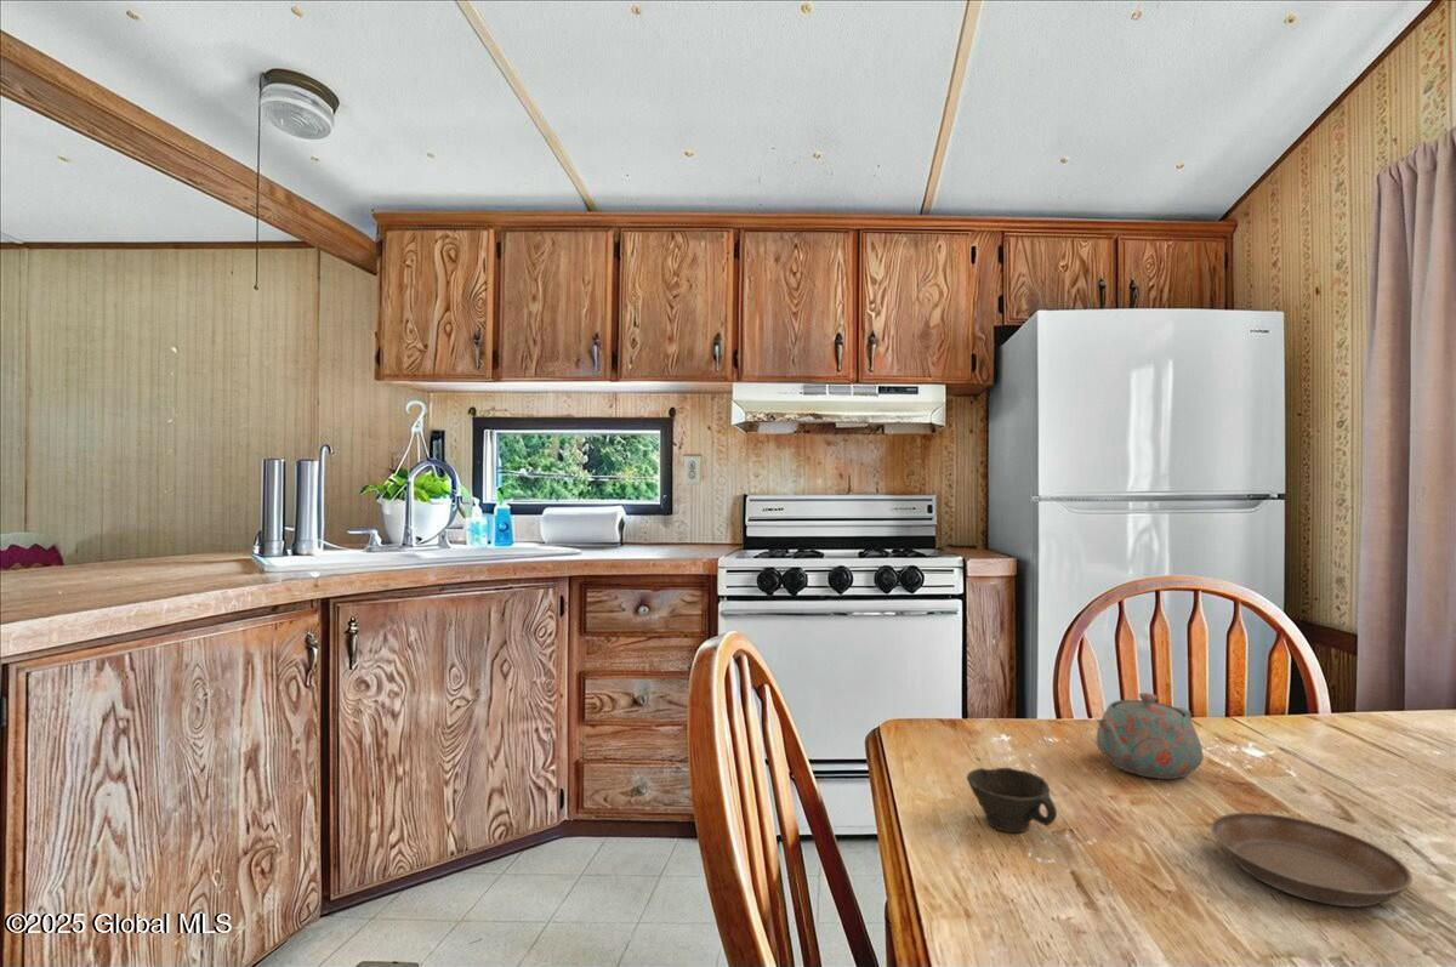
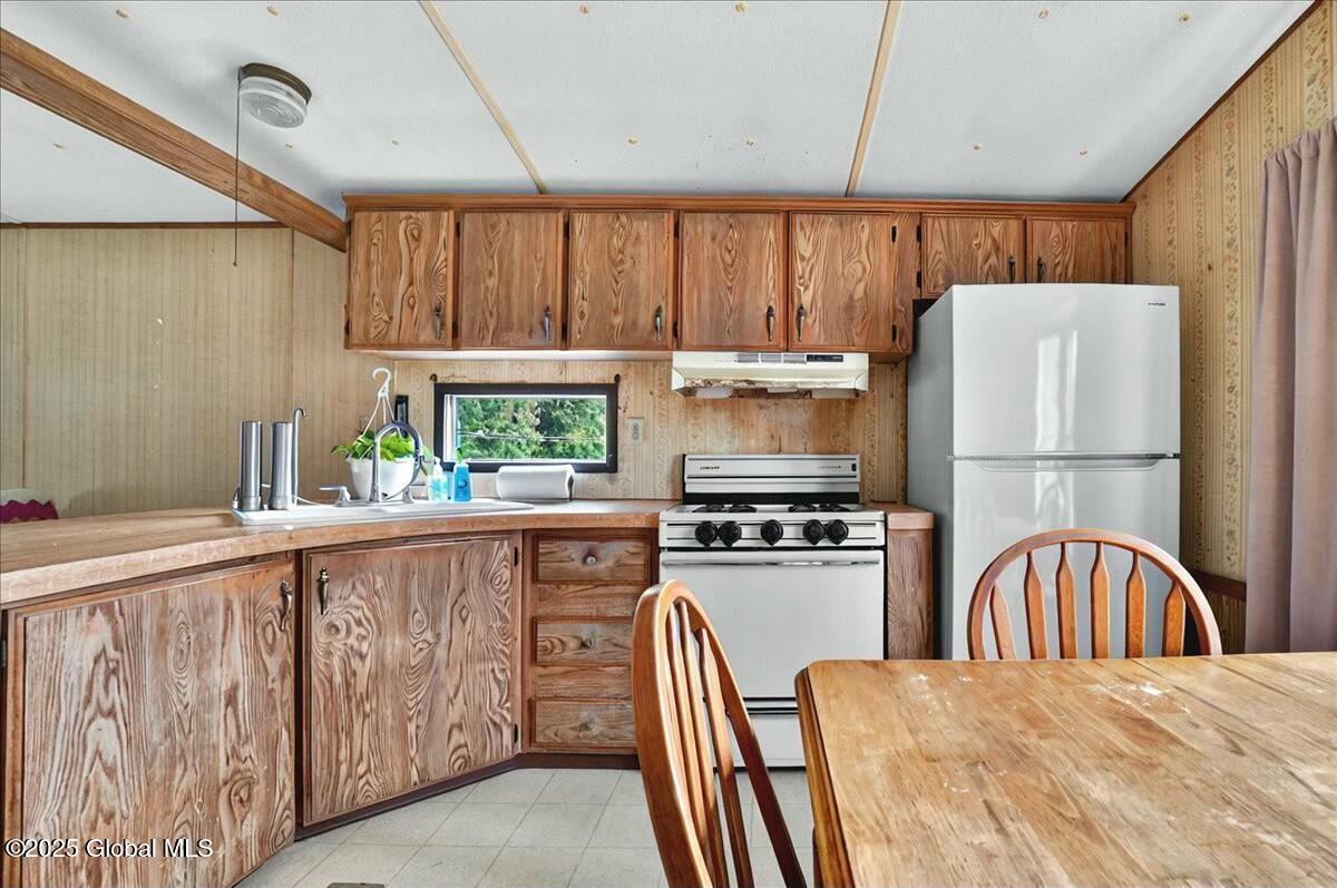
- teapot (1144, 730)
- saucer (1304, 860)
- cup (1011, 803)
